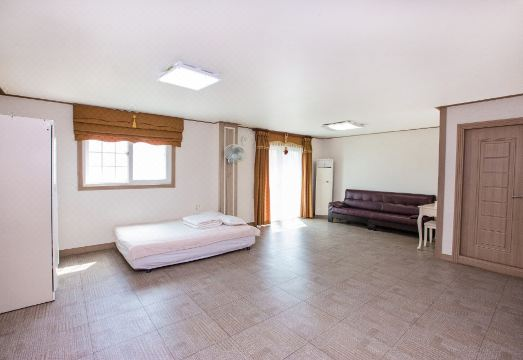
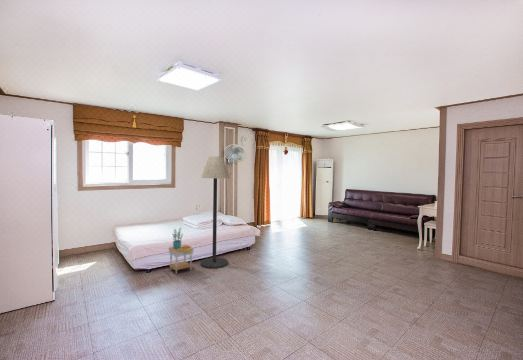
+ floor lamp (214, 210)
+ side table (180, 249)
